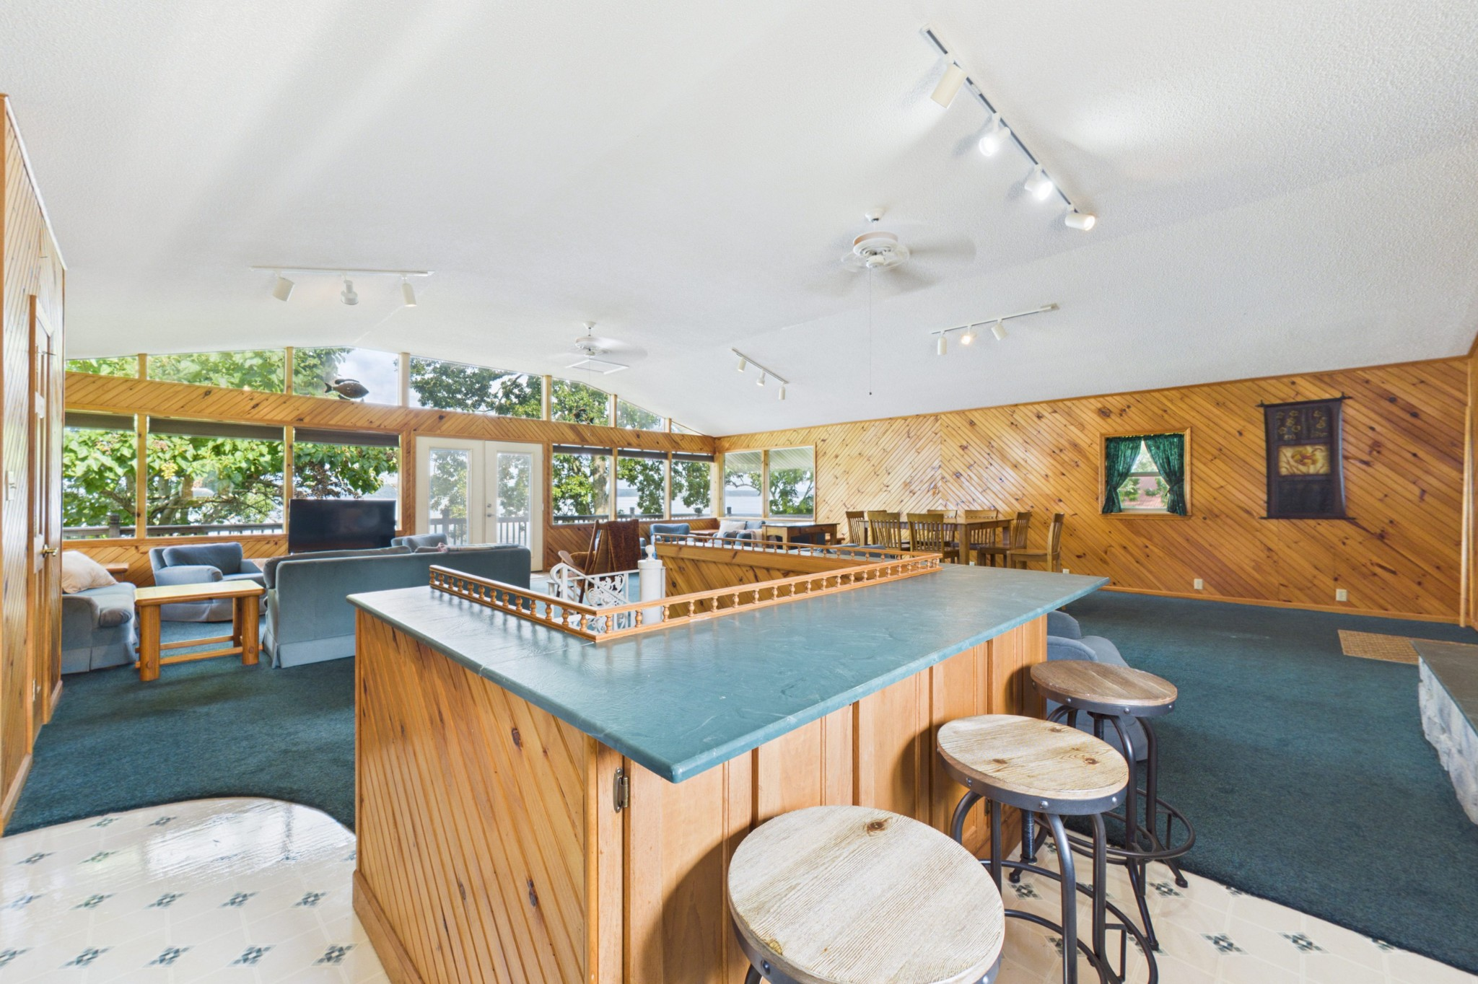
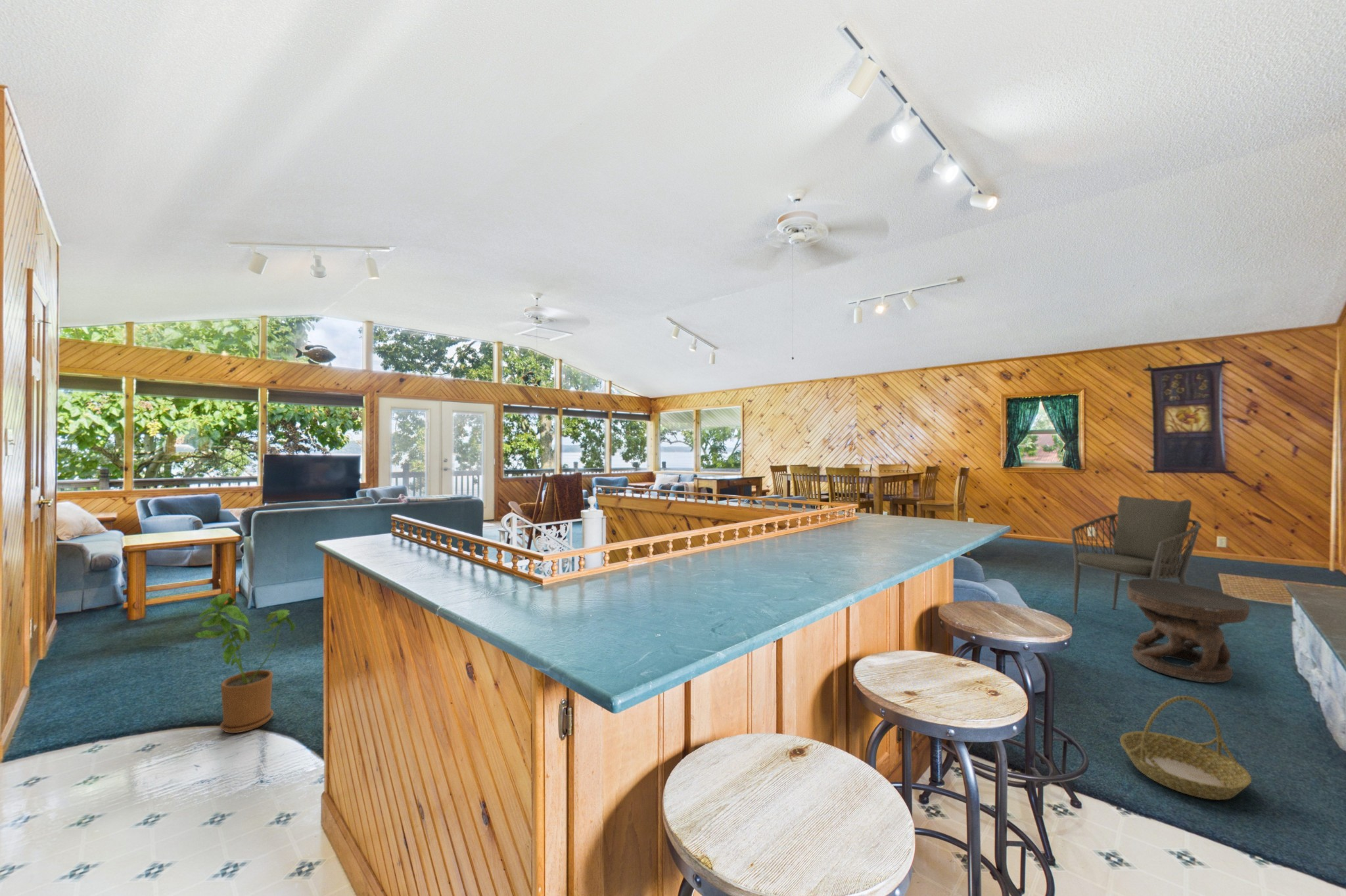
+ carved stool (1181, 628)
+ basket (1182, 738)
+ house plant (240, 657)
+ armchair (1134, 560)
